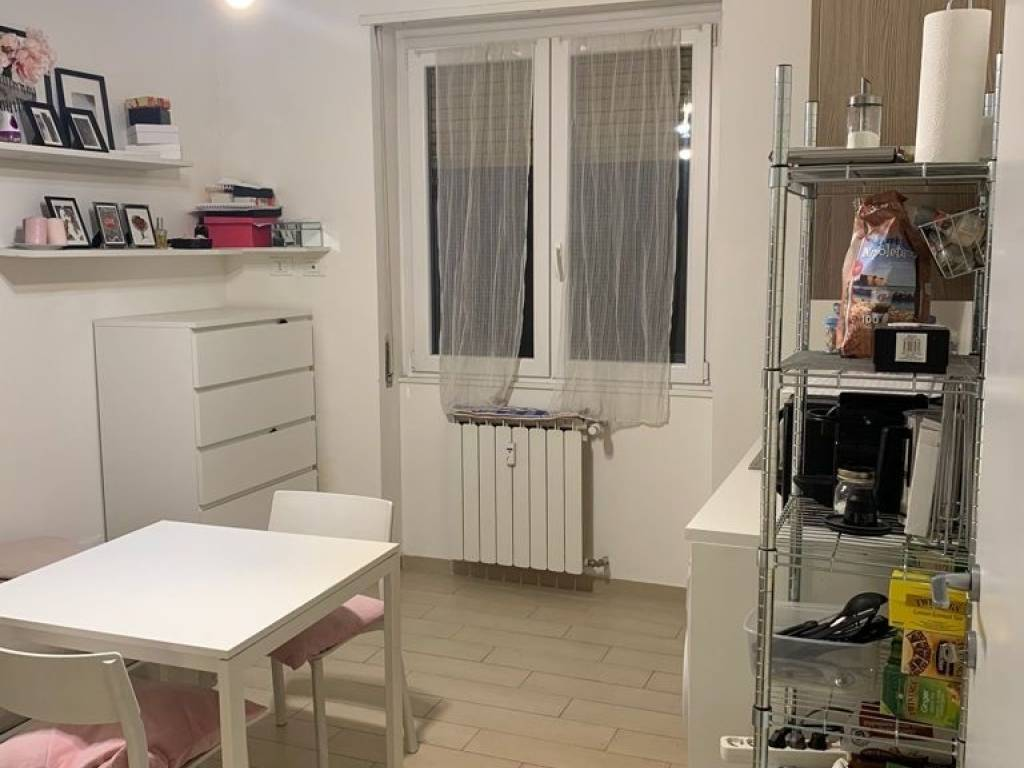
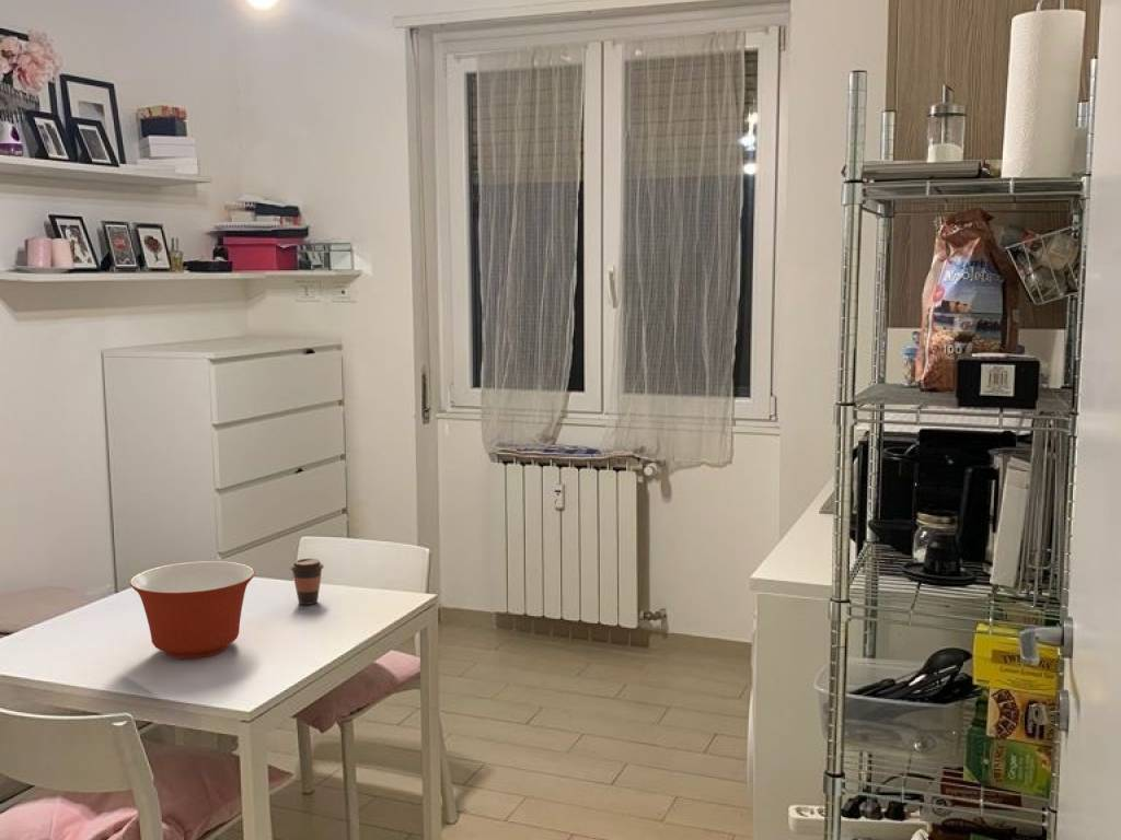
+ mixing bowl (195, 612)
+ coffee cup (307, 581)
